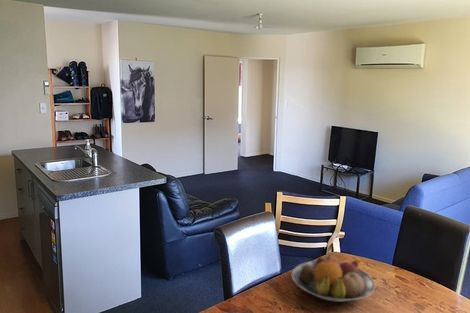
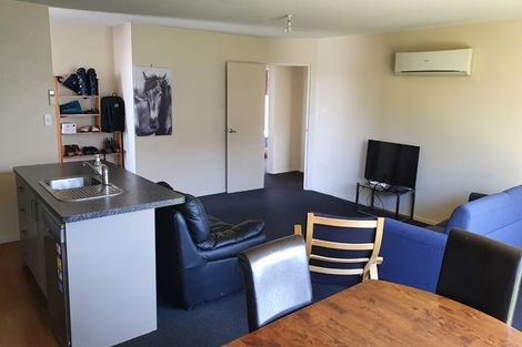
- fruit bowl (332, 275)
